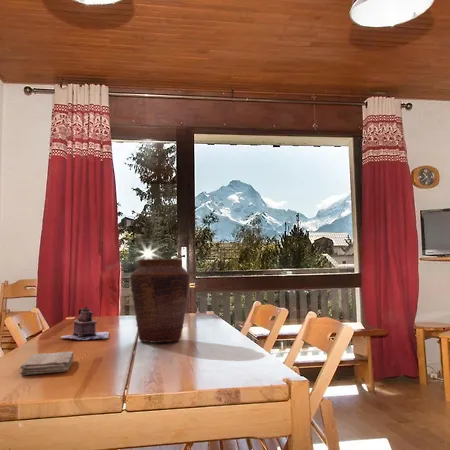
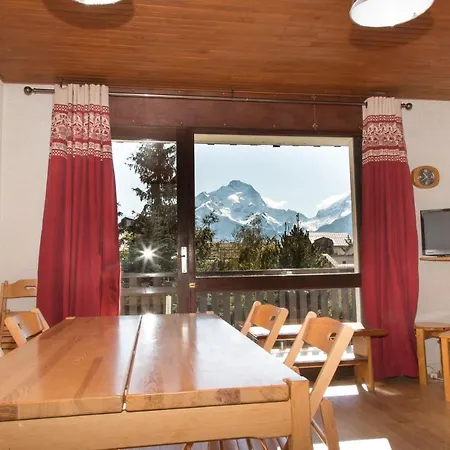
- washcloth (48, 361)
- teapot (85, 322)
- vase (160, 299)
